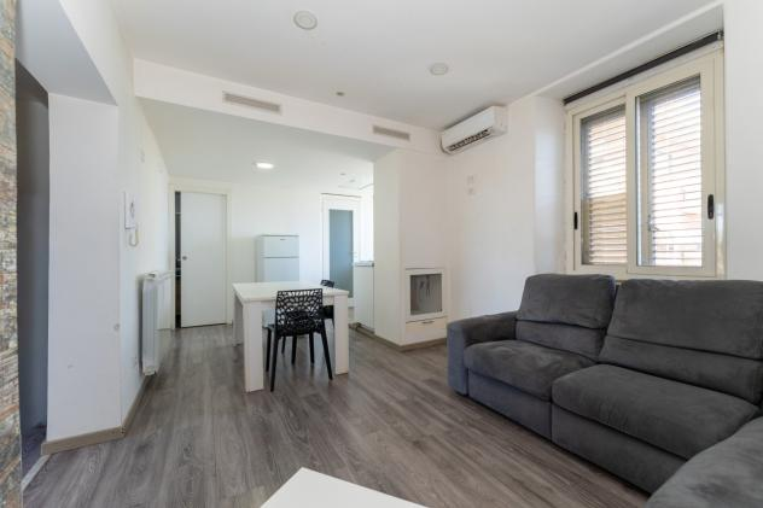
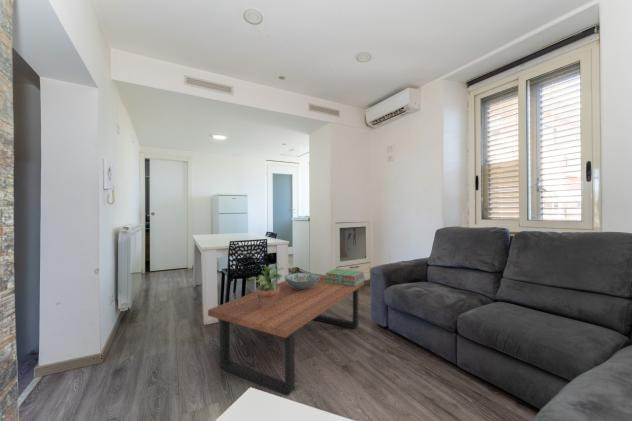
+ stack of books (344, 276)
+ potted plant (266, 283)
+ decorative bowl (302, 282)
+ coffee table (299, 318)
